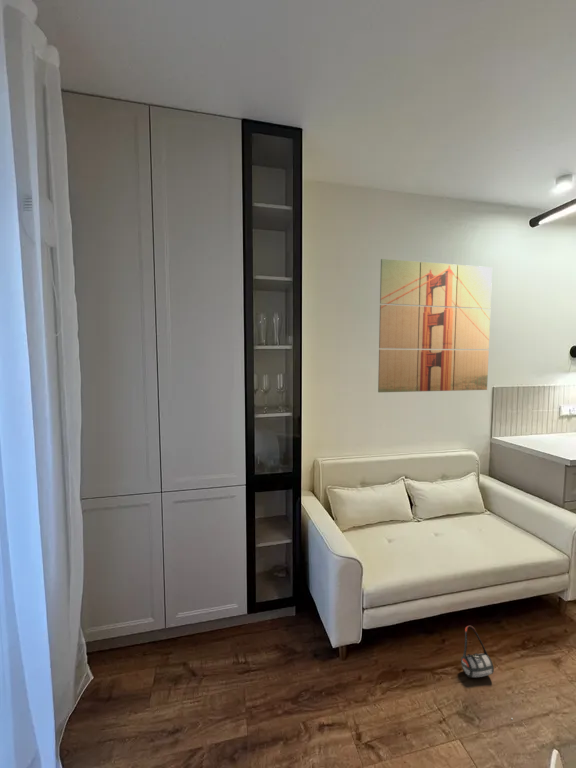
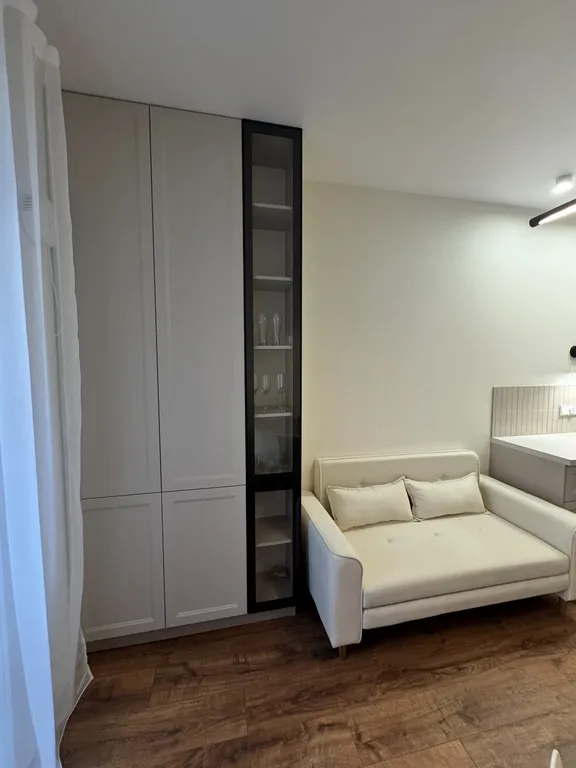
- wall art (436, 328)
- bag (488, 667)
